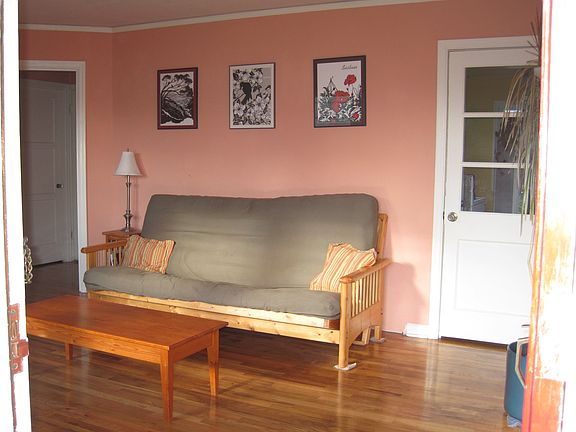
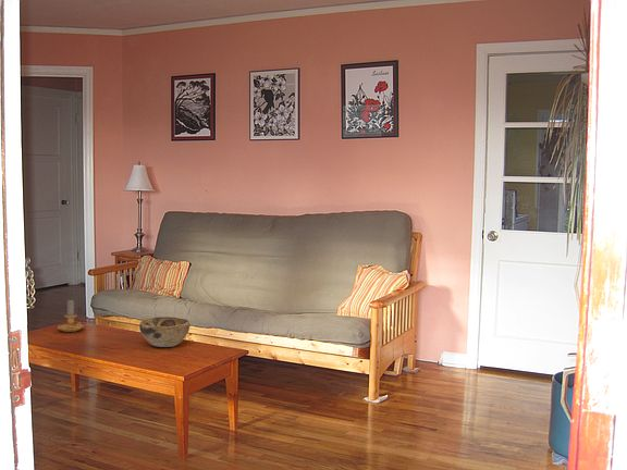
+ candle (72, 314)
+ decorative bowl (164, 333)
